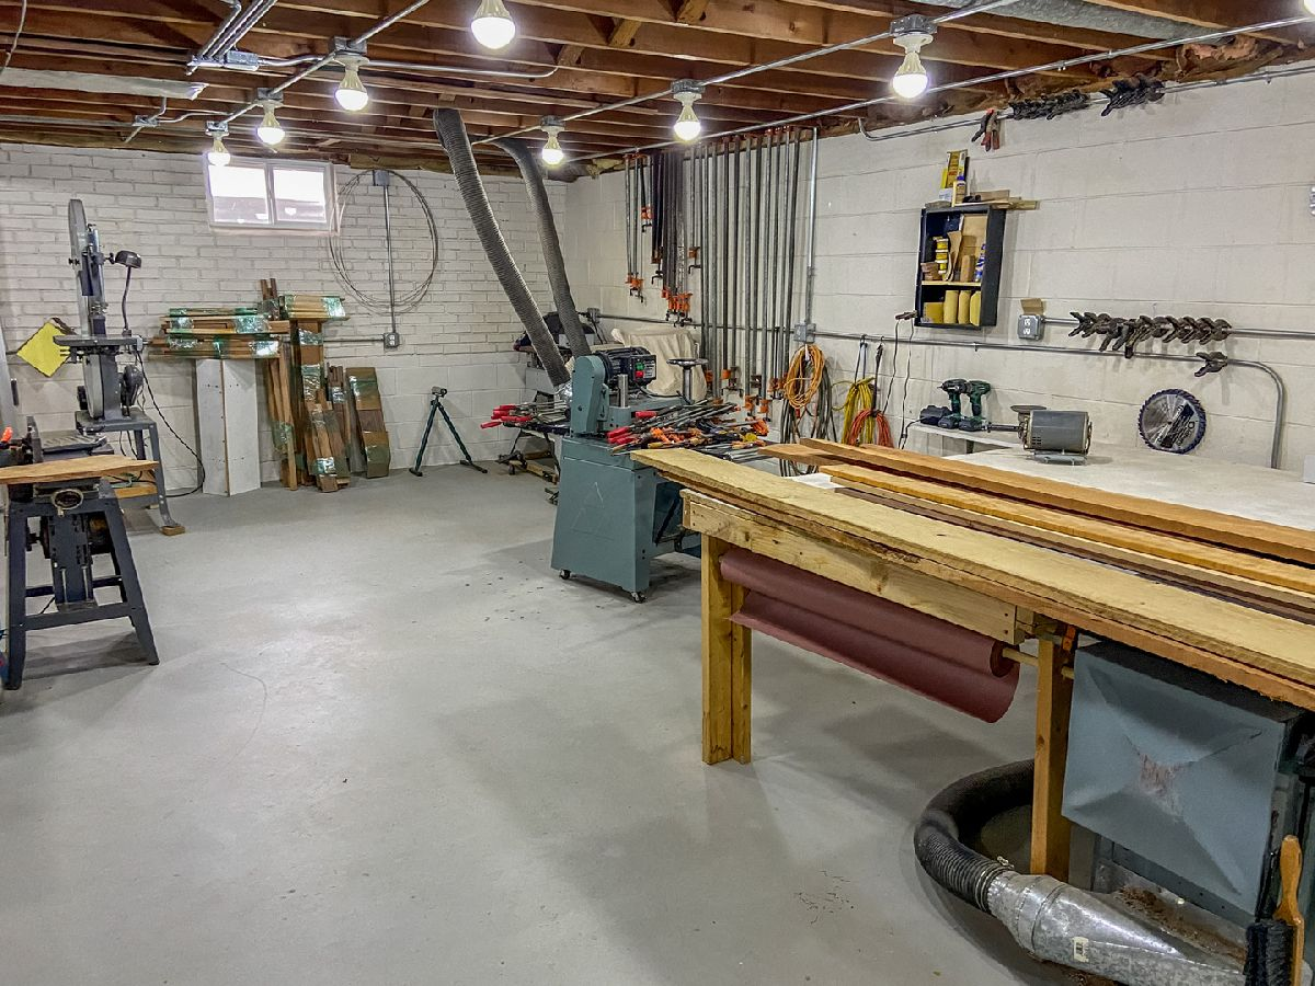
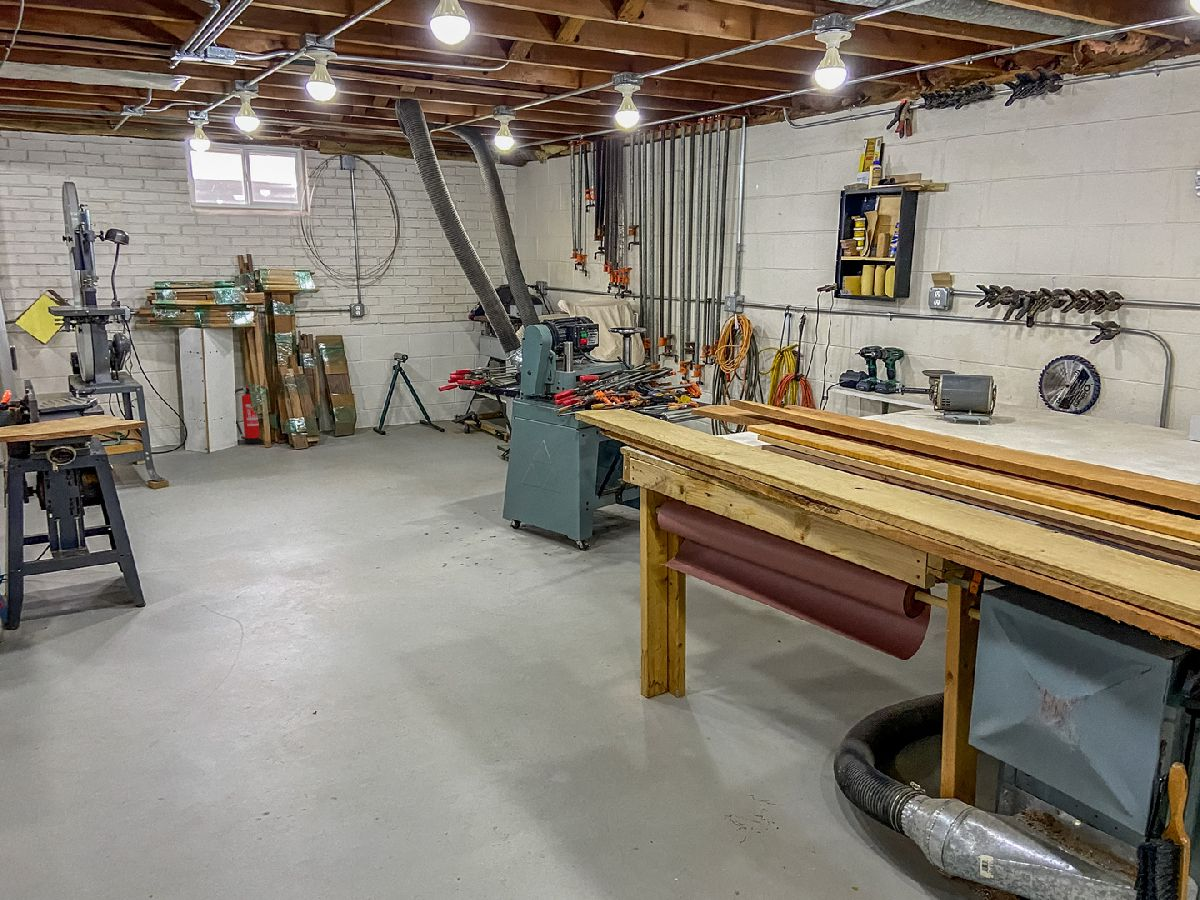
+ fire extinguisher (247, 412)
